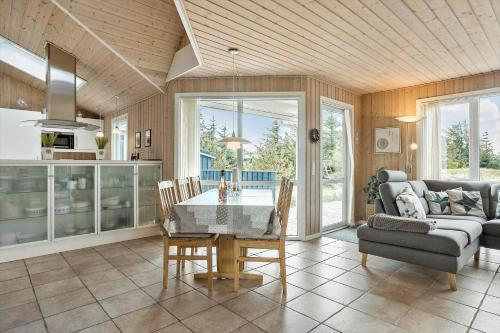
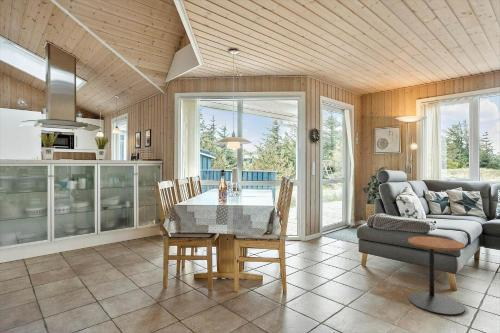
+ side table (433, 272)
